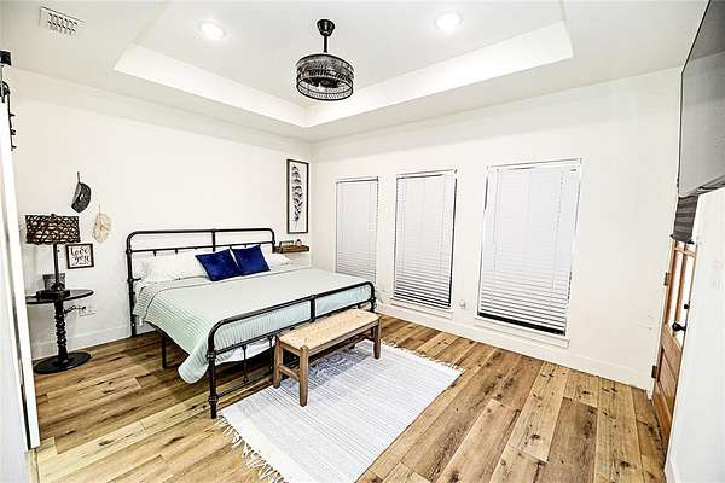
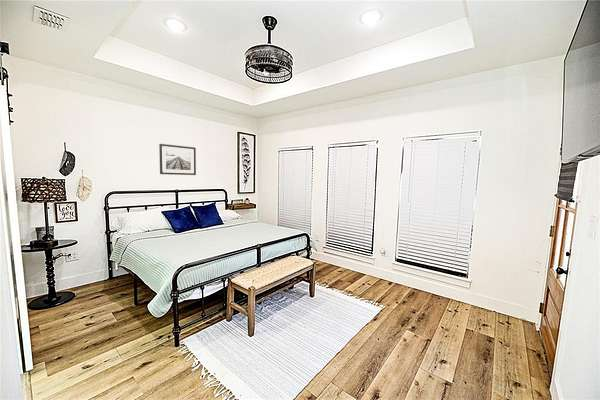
+ wall art (178, 160)
